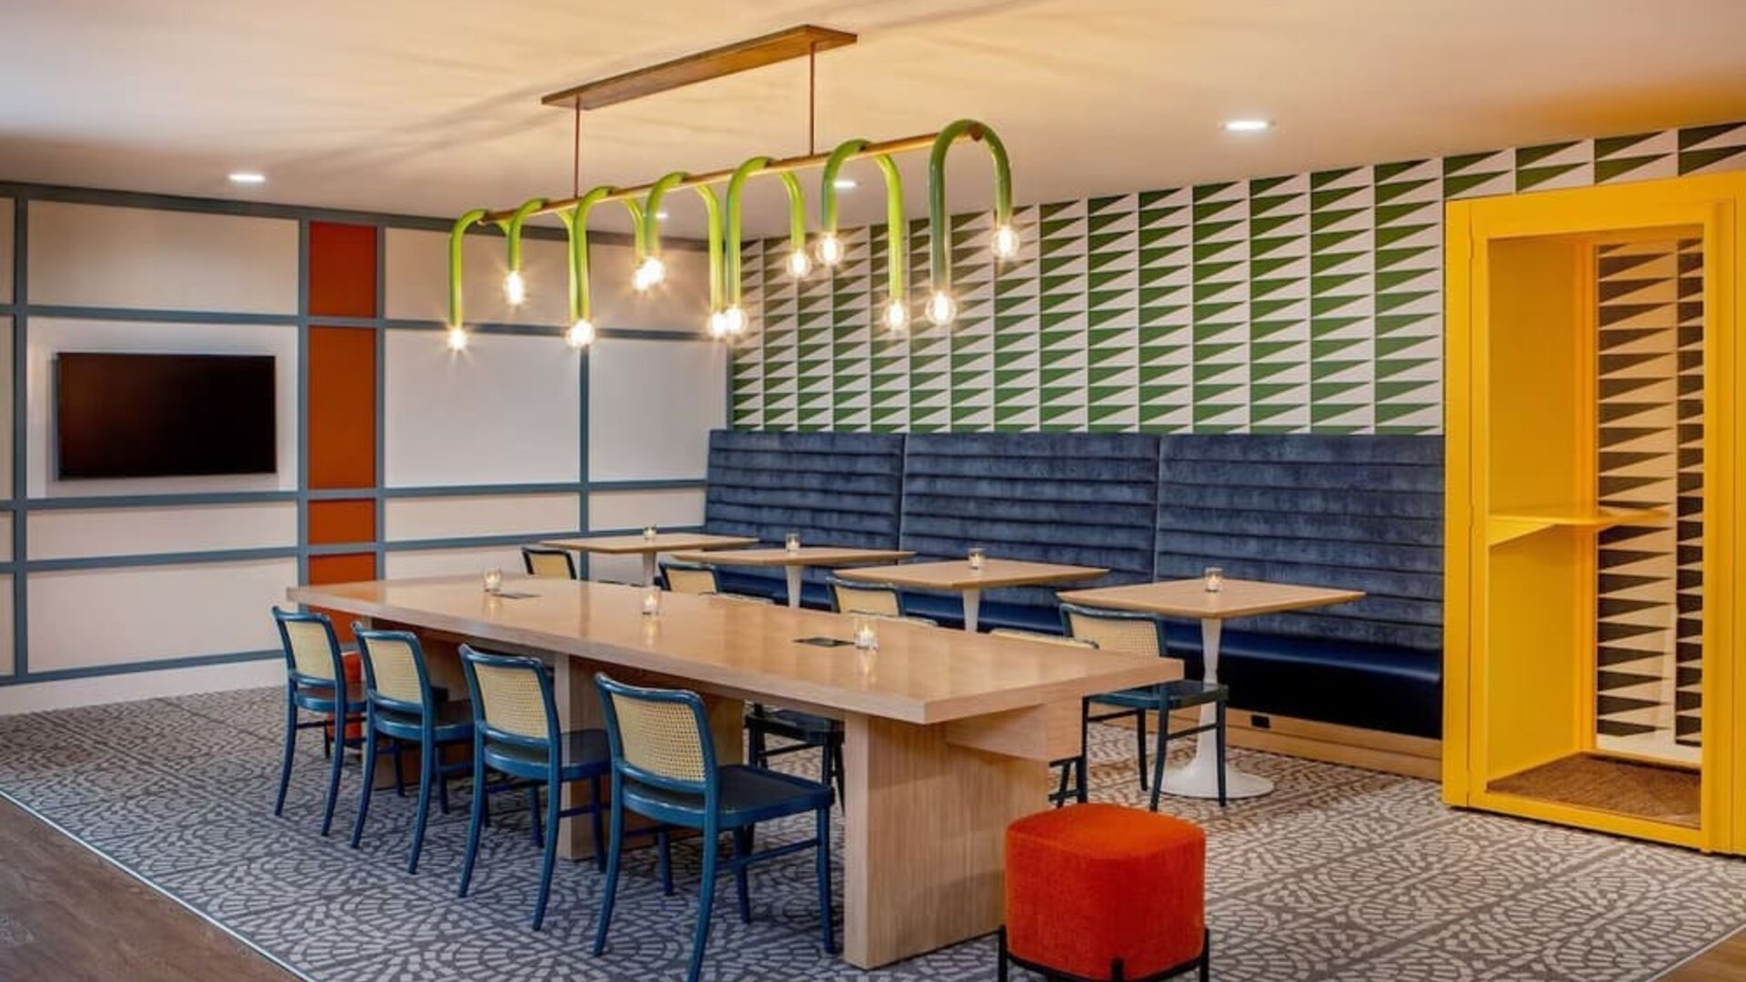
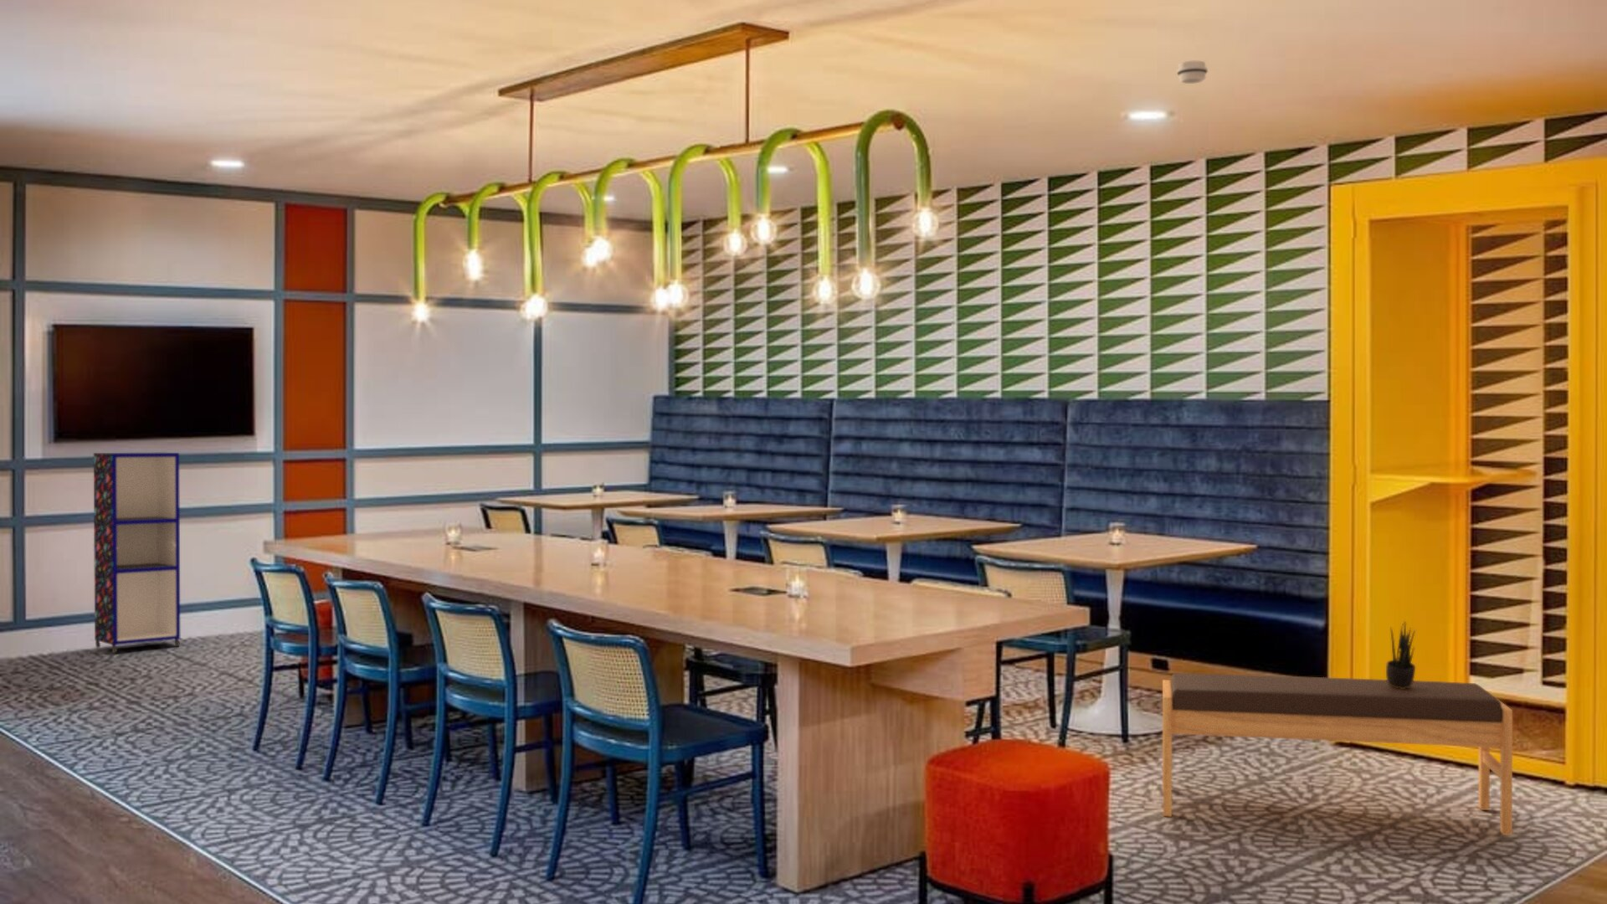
+ potted plant (1401, 653)
+ smoke detector (1192, 72)
+ bench (1327, 740)
+ bookshelf (137, 550)
